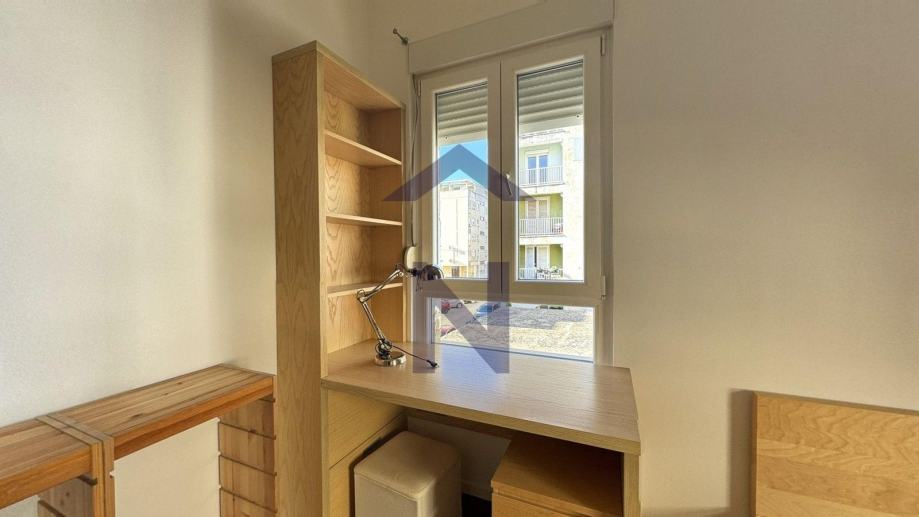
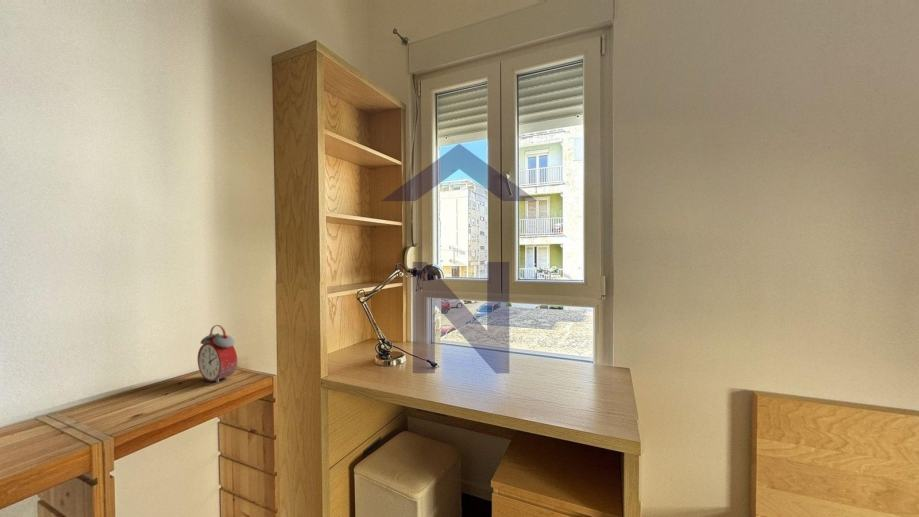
+ alarm clock (217, 352)
